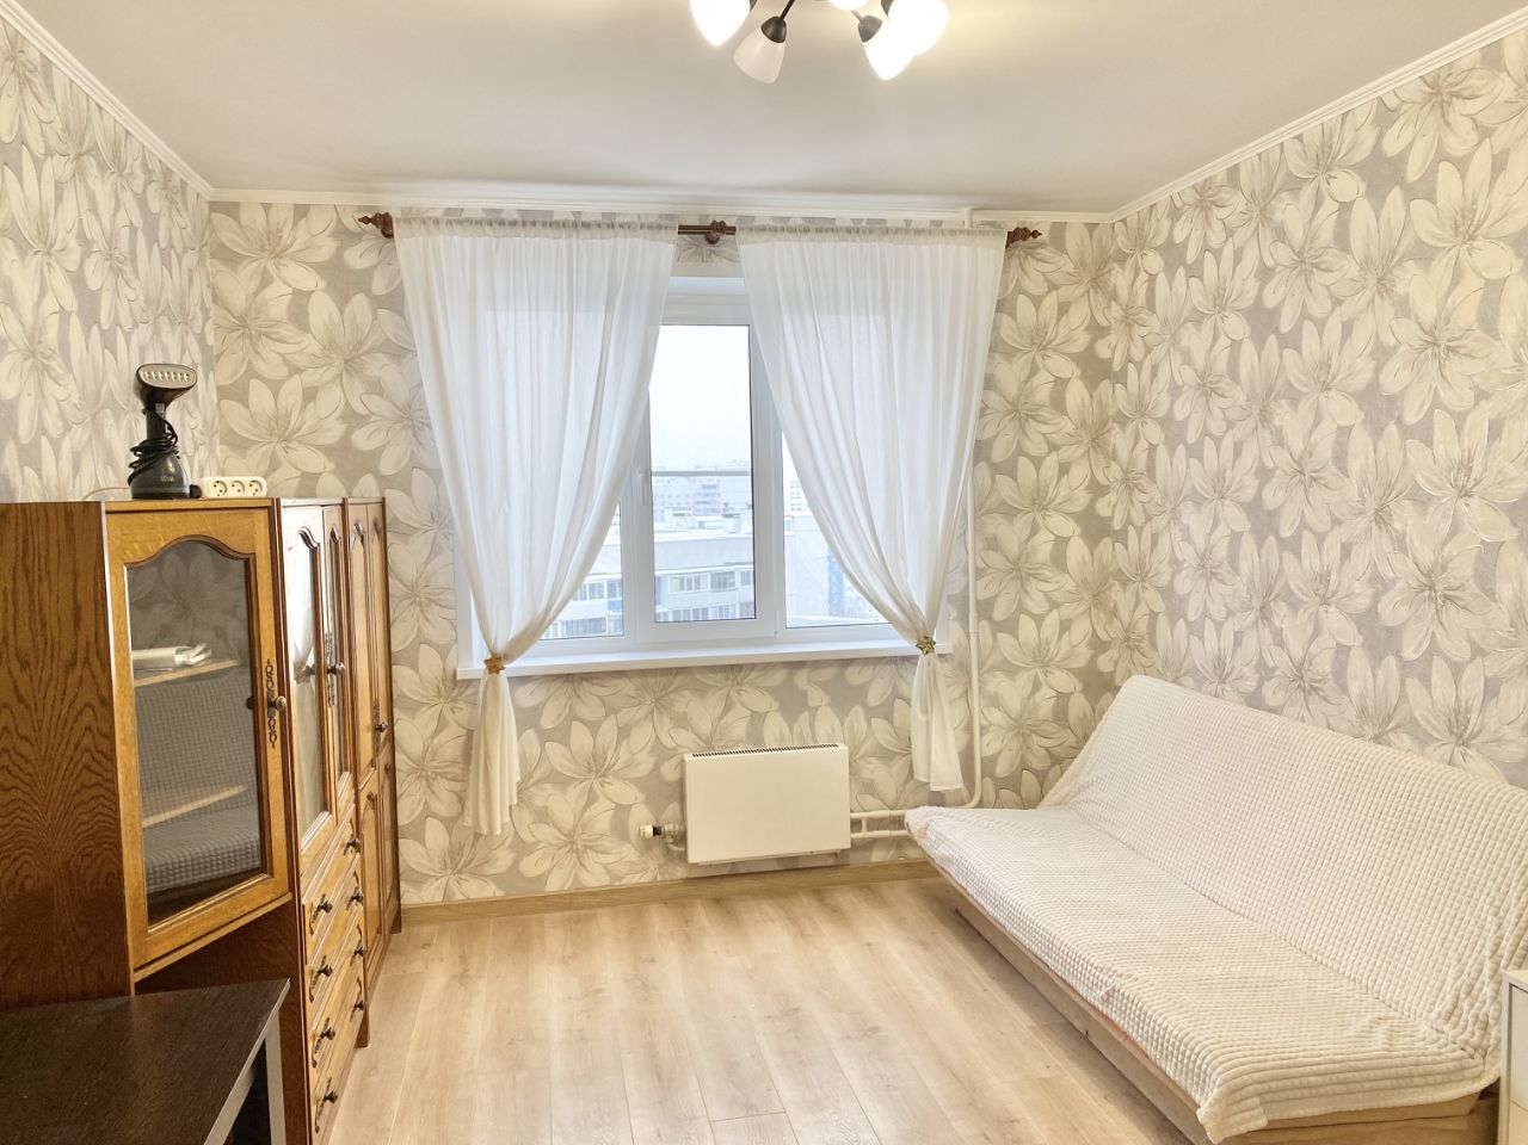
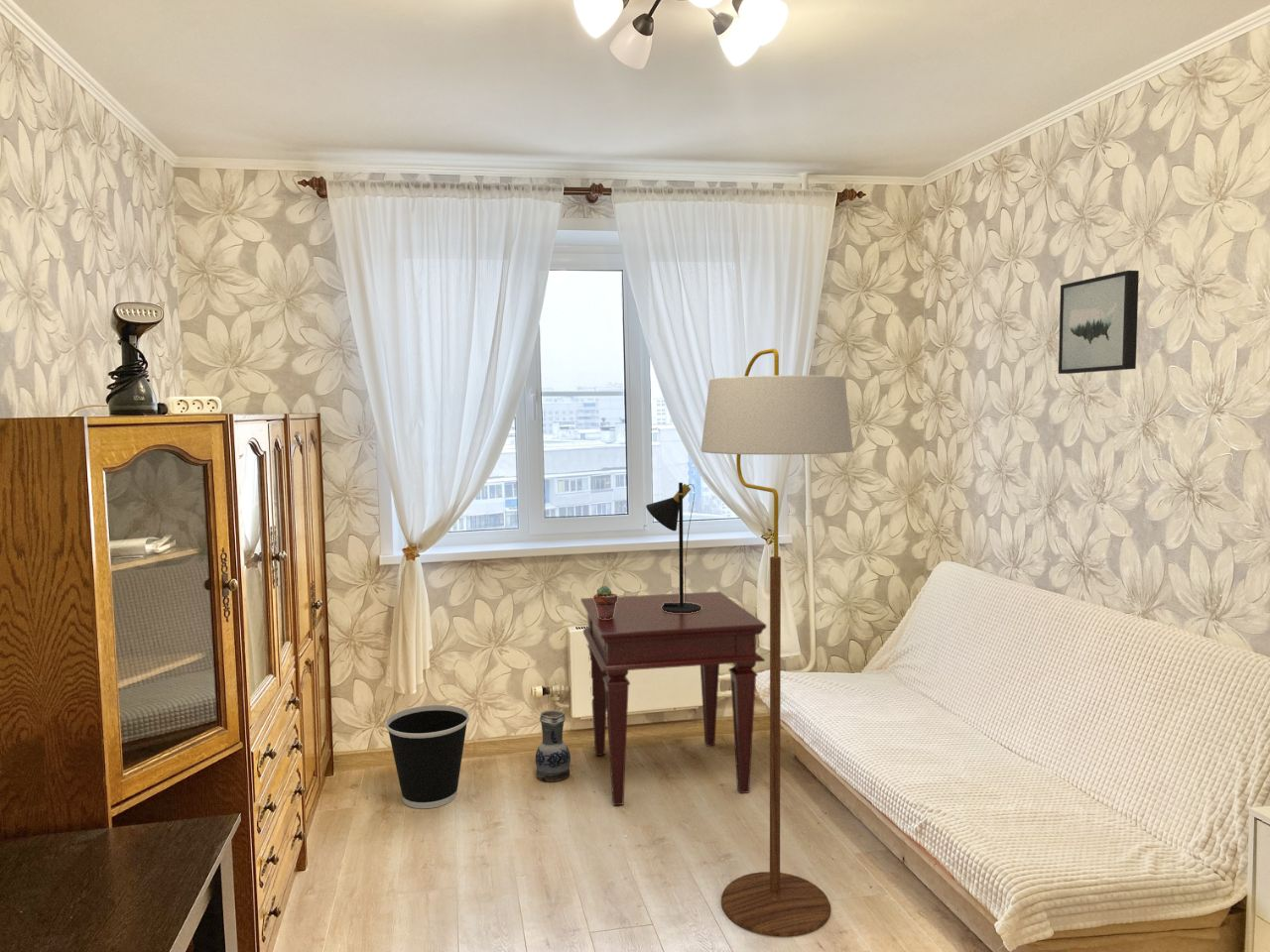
+ wall art (1095, 324)
+ side table (665, 667)
+ floor lamp (770, 630)
+ ceramic jug (552, 742)
+ potted succulent (605, 600)
+ table lamp (680, 544)
+ wastebasket (429, 758)
